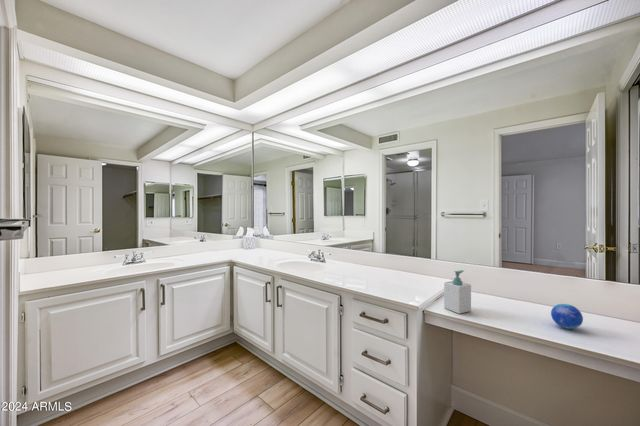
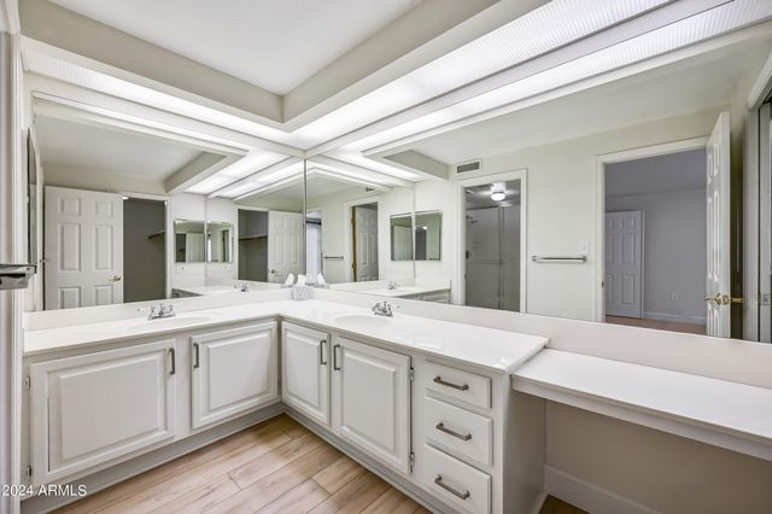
- decorative orb (566, 316)
- soap bottle (457, 290)
